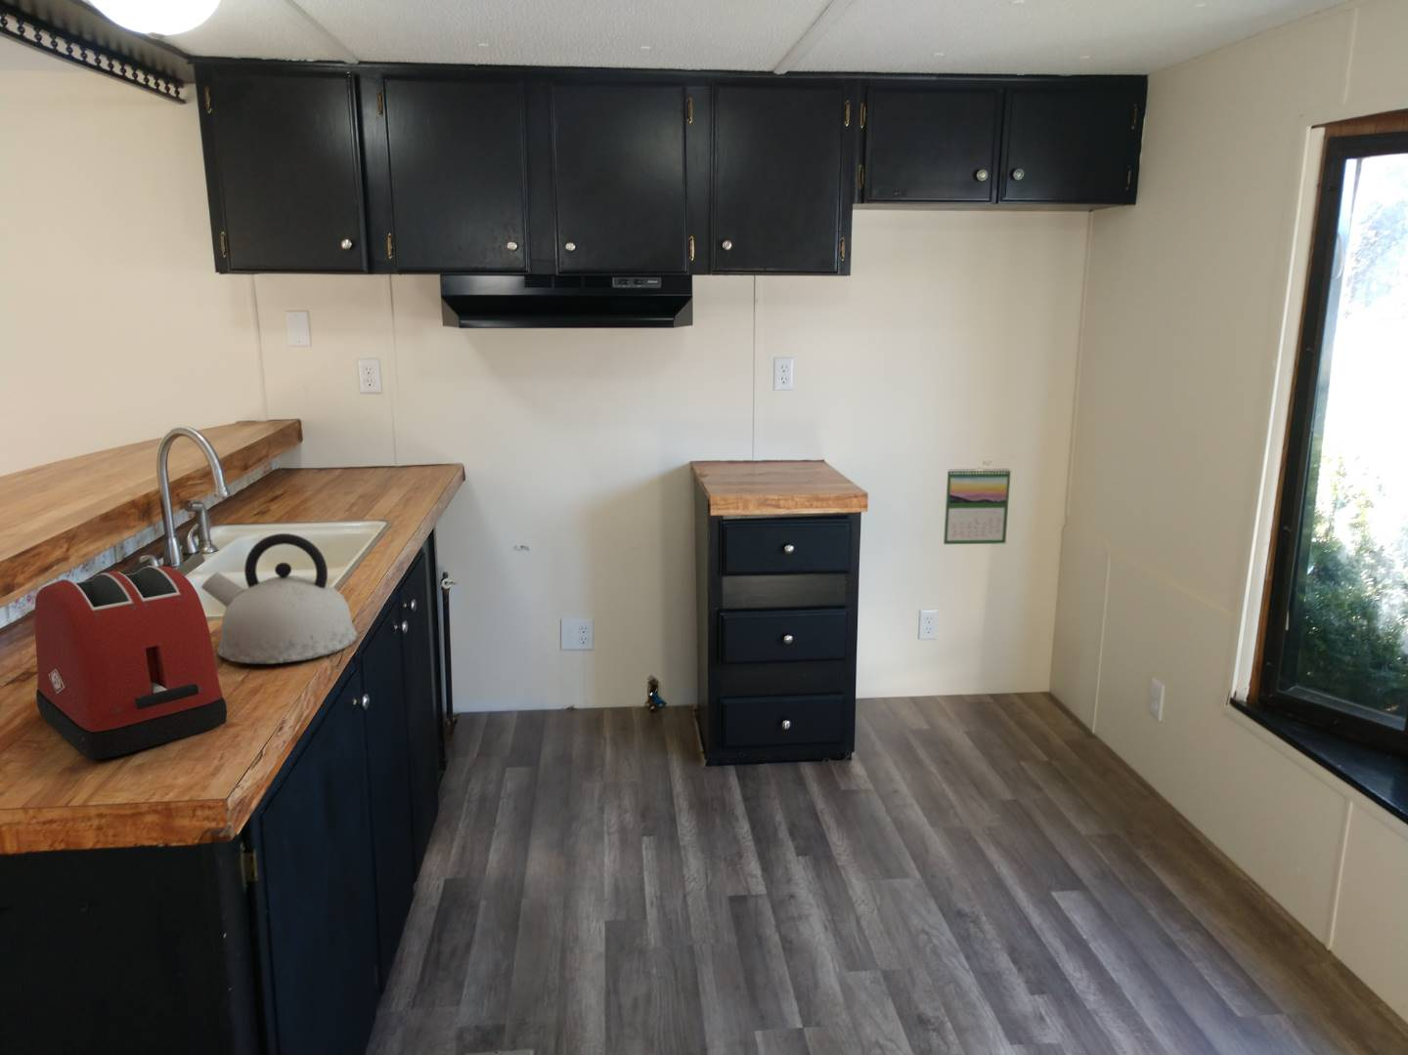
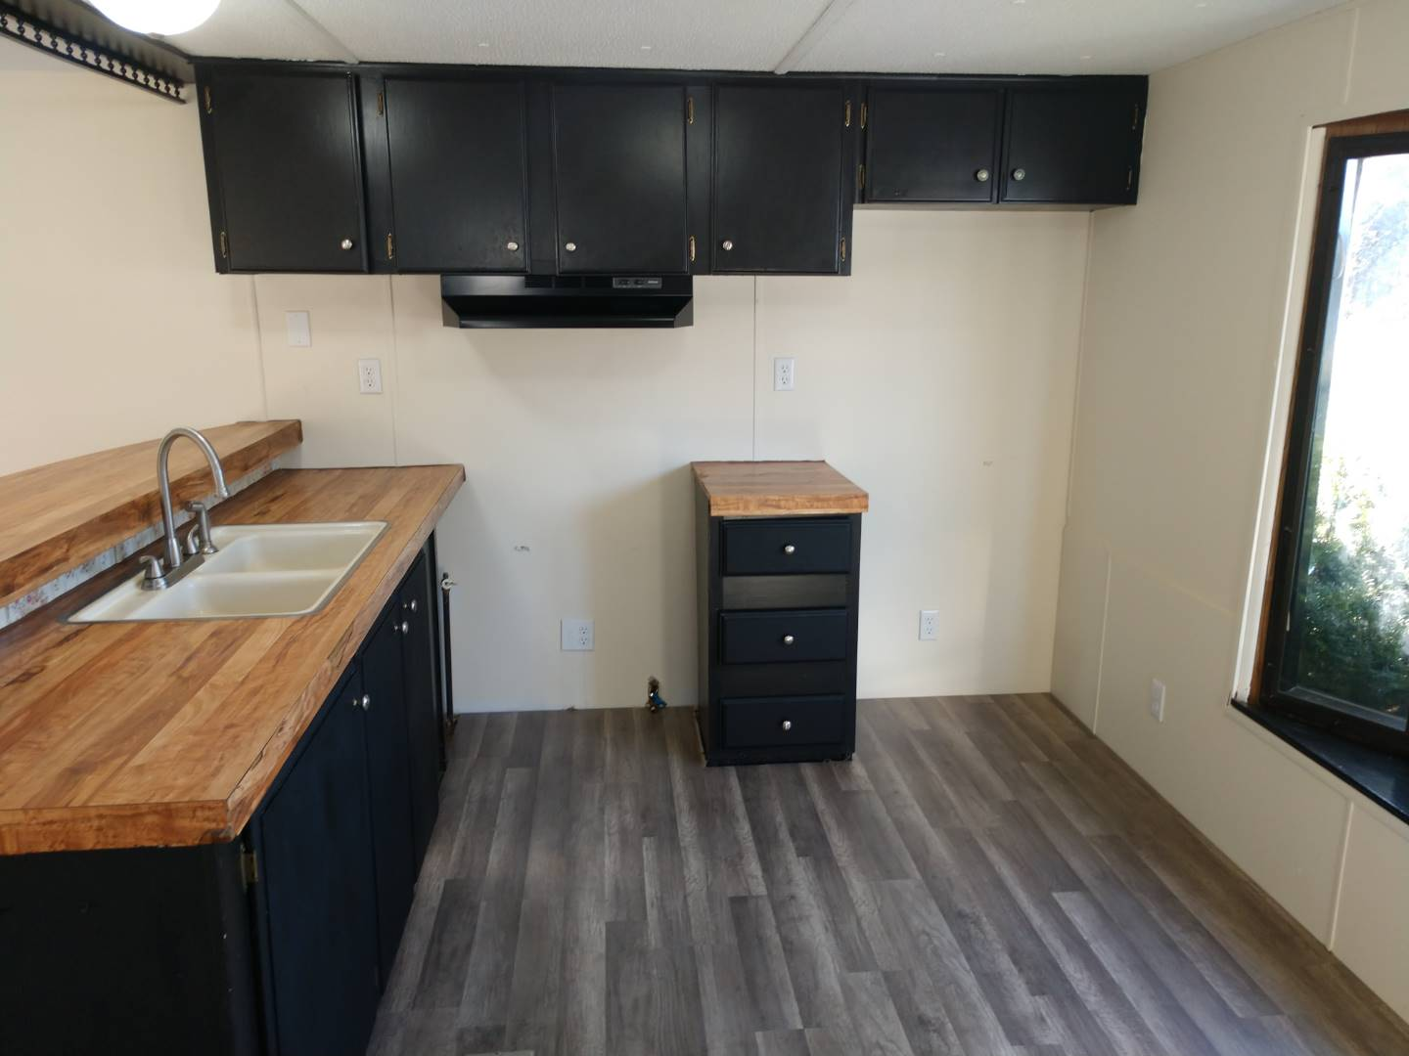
- kettle (277, 590)
- calendar (977, 505)
- toaster (123, 646)
